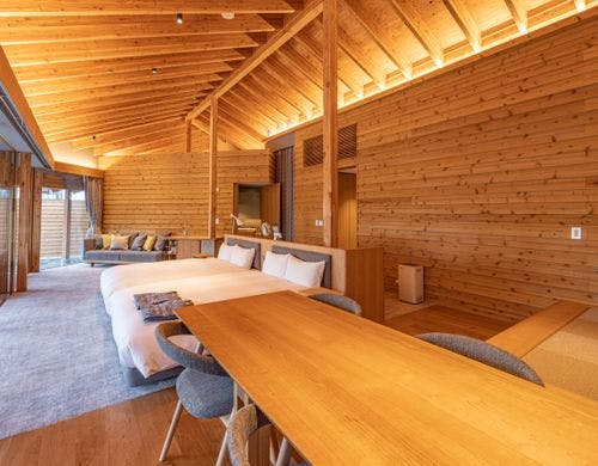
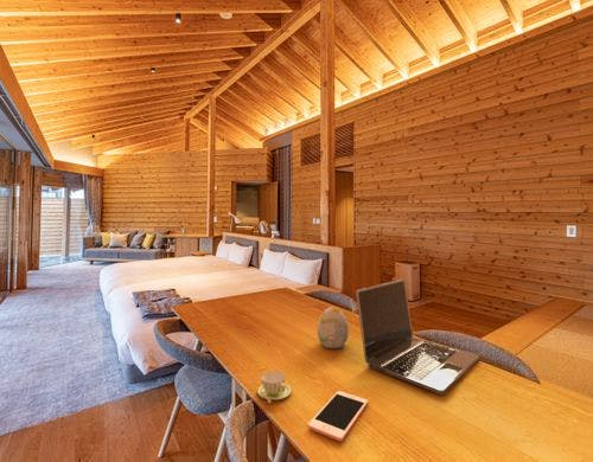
+ laptop (410, 325)
+ cup (274, 384)
+ cell phone (339, 412)
+ decorative egg (332, 326)
